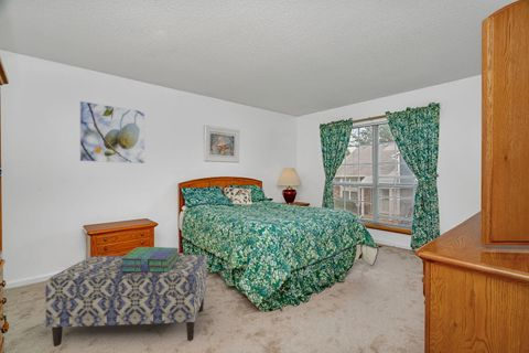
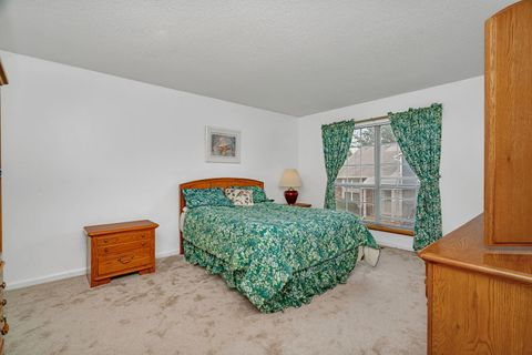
- bench (137, 295)
- stack of books (151, 259)
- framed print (115, 135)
